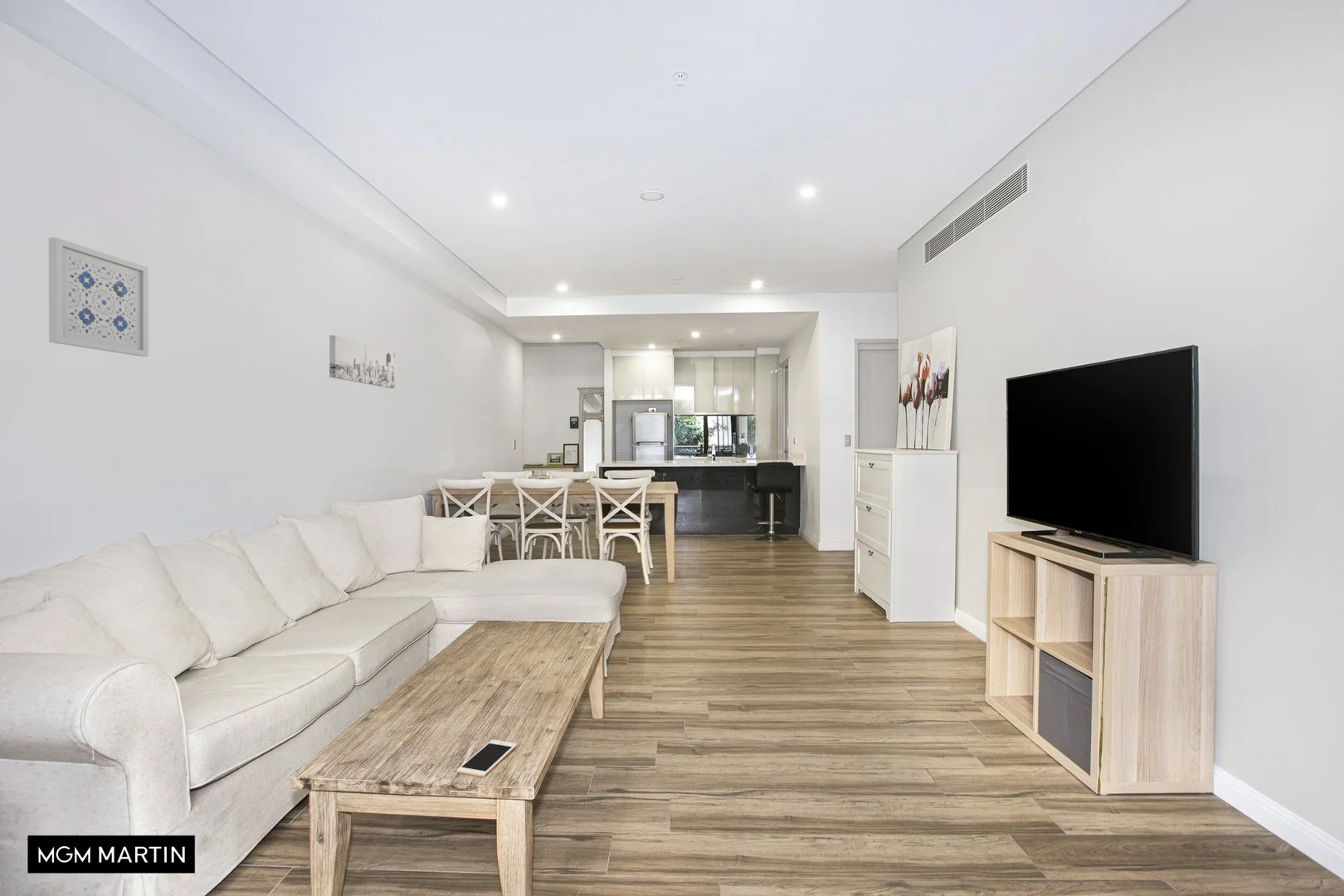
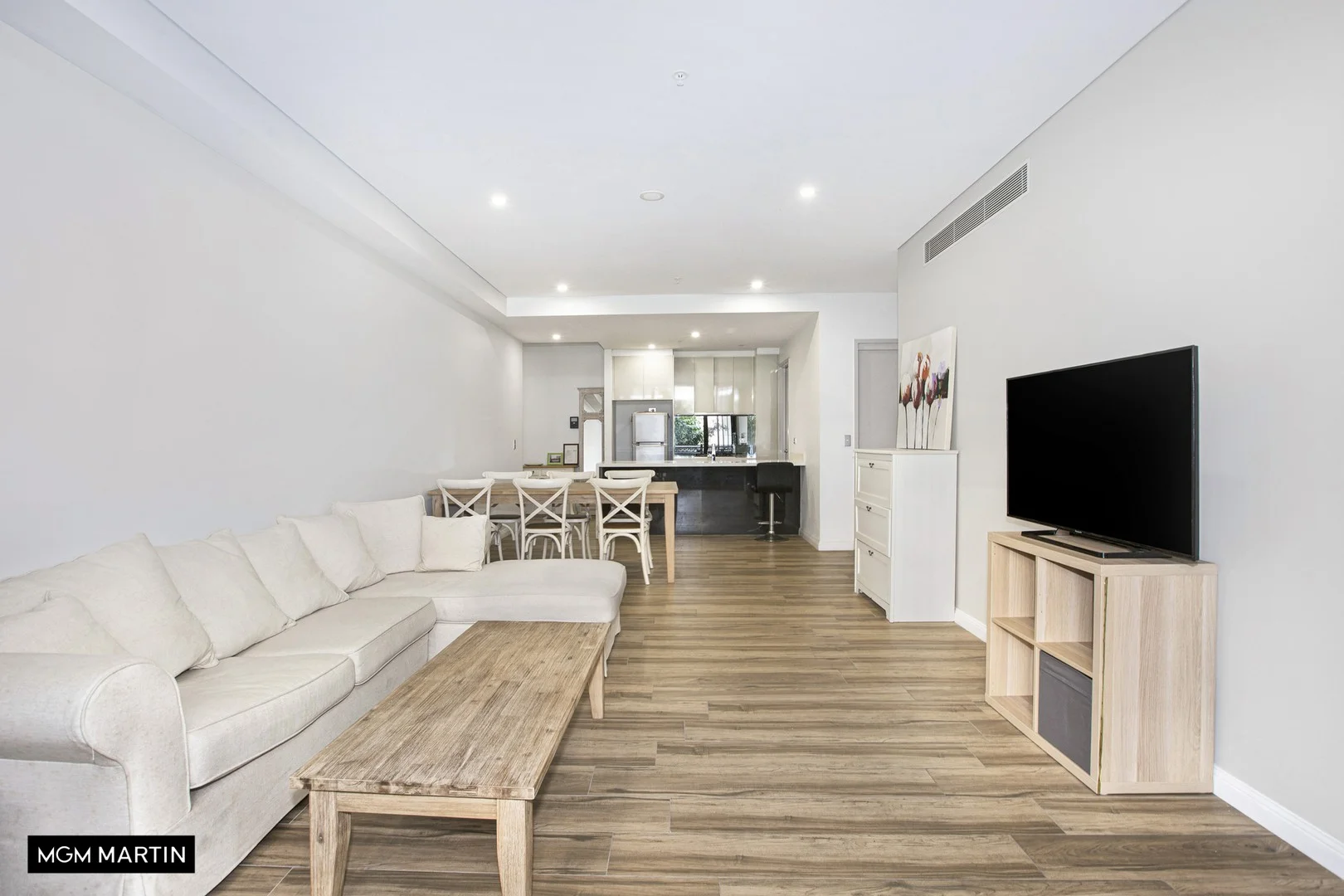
- wall art (365, 364)
- wall art (102, 301)
- cell phone (488, 757)
